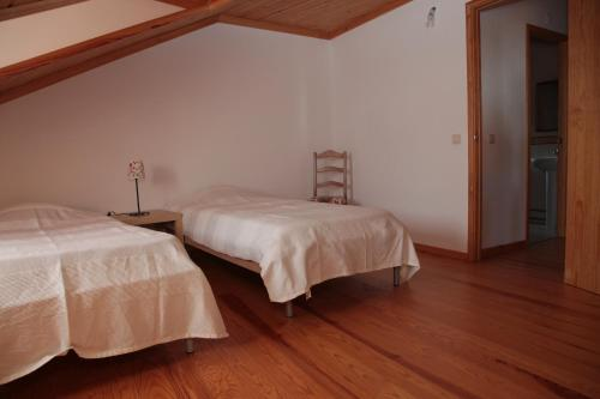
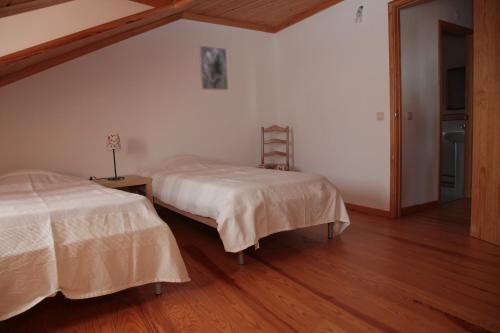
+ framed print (213, 68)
